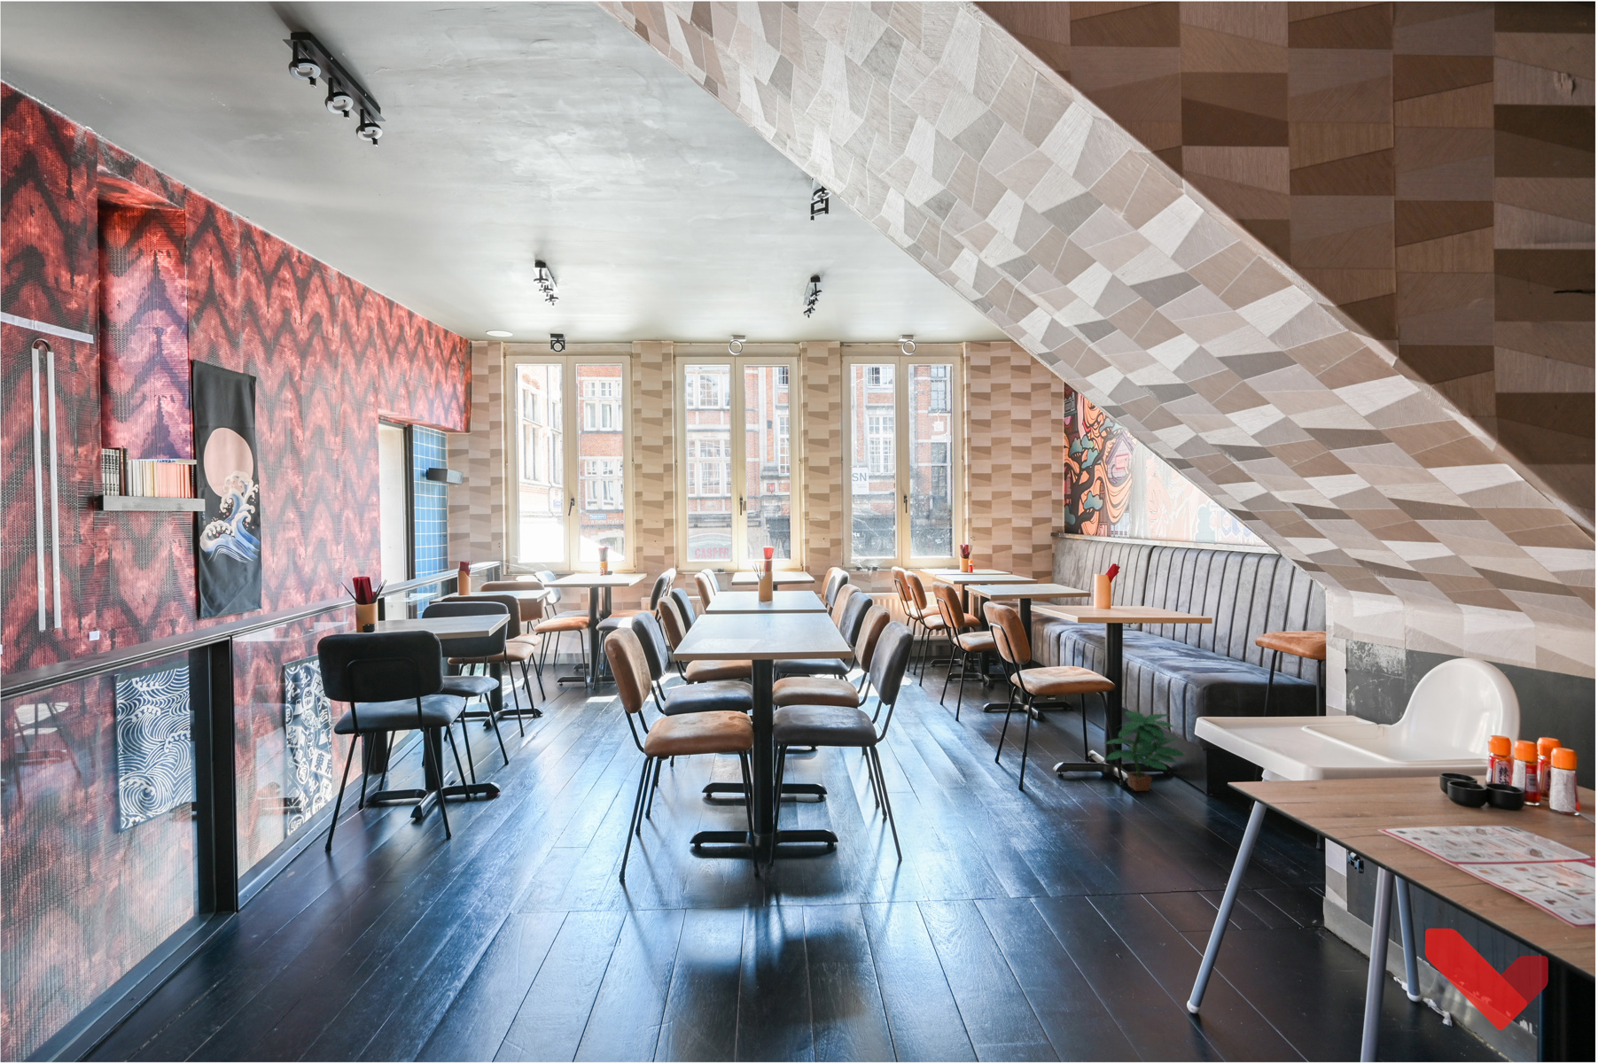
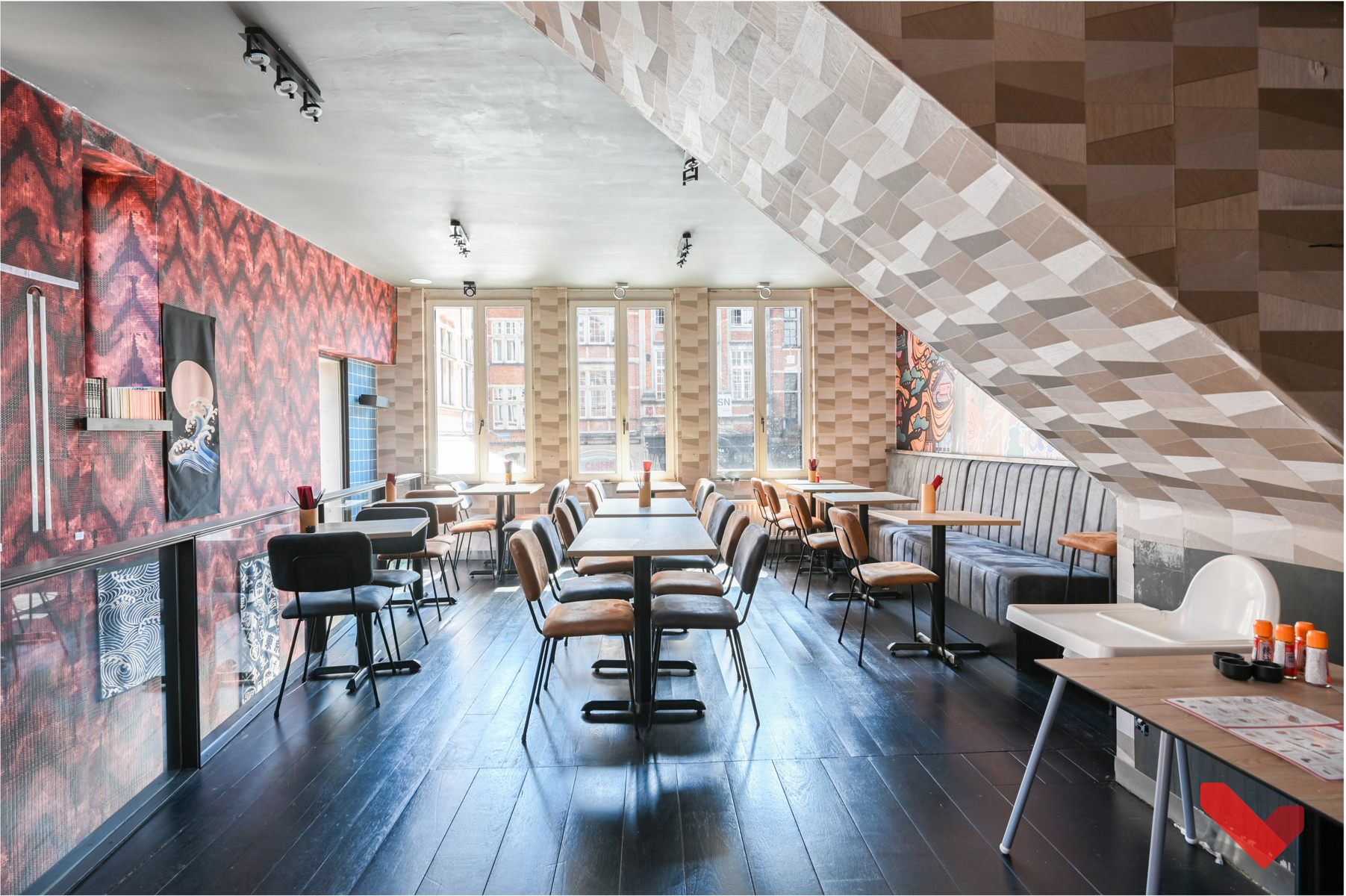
- potted plant (1144, 752)
